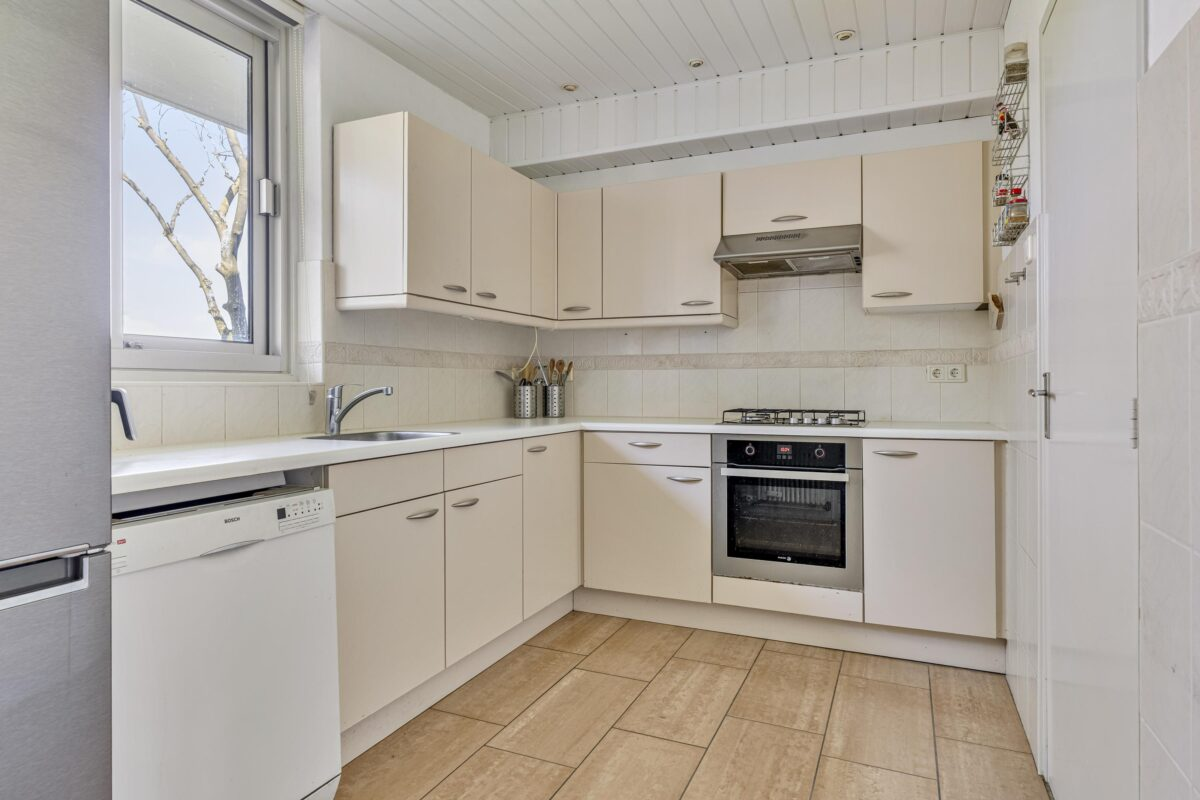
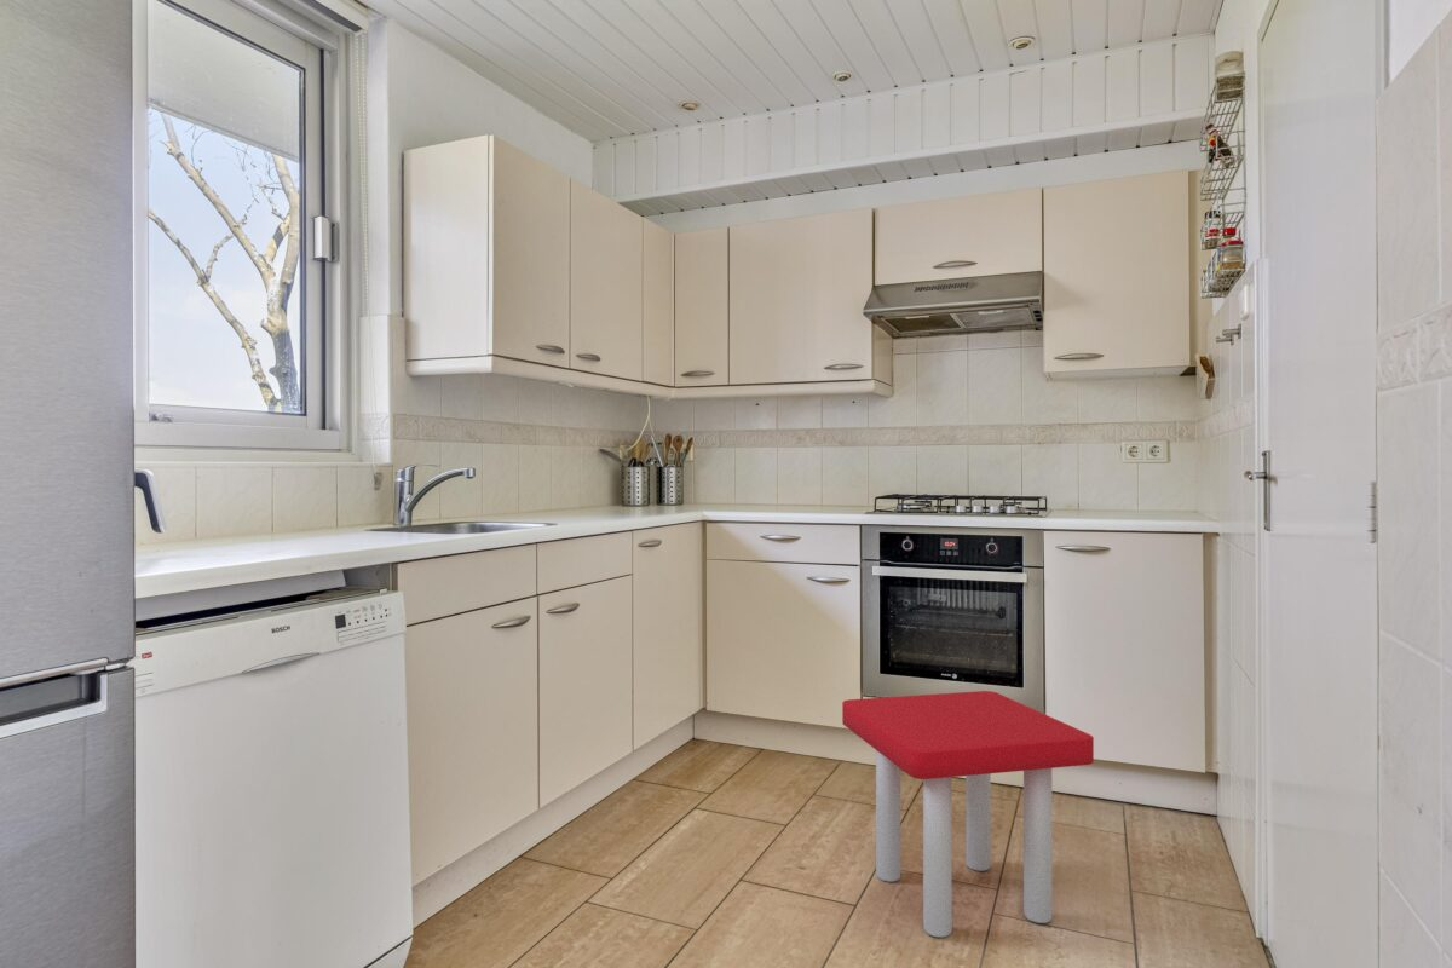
+ stool (966, 806)
